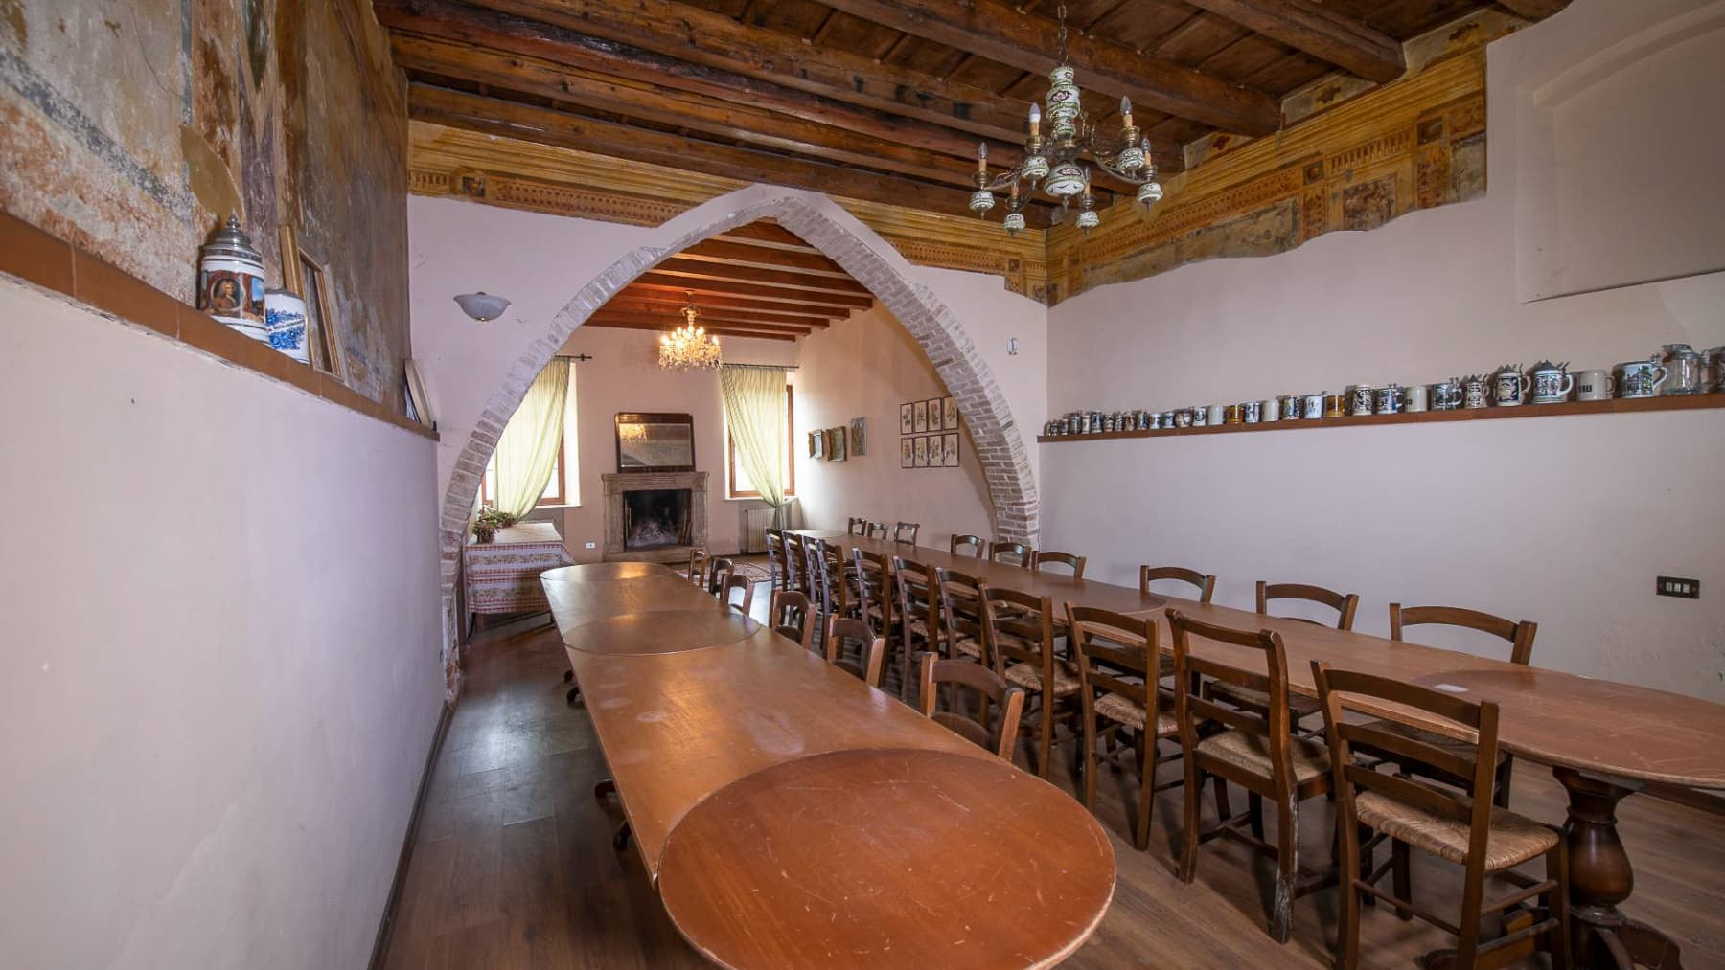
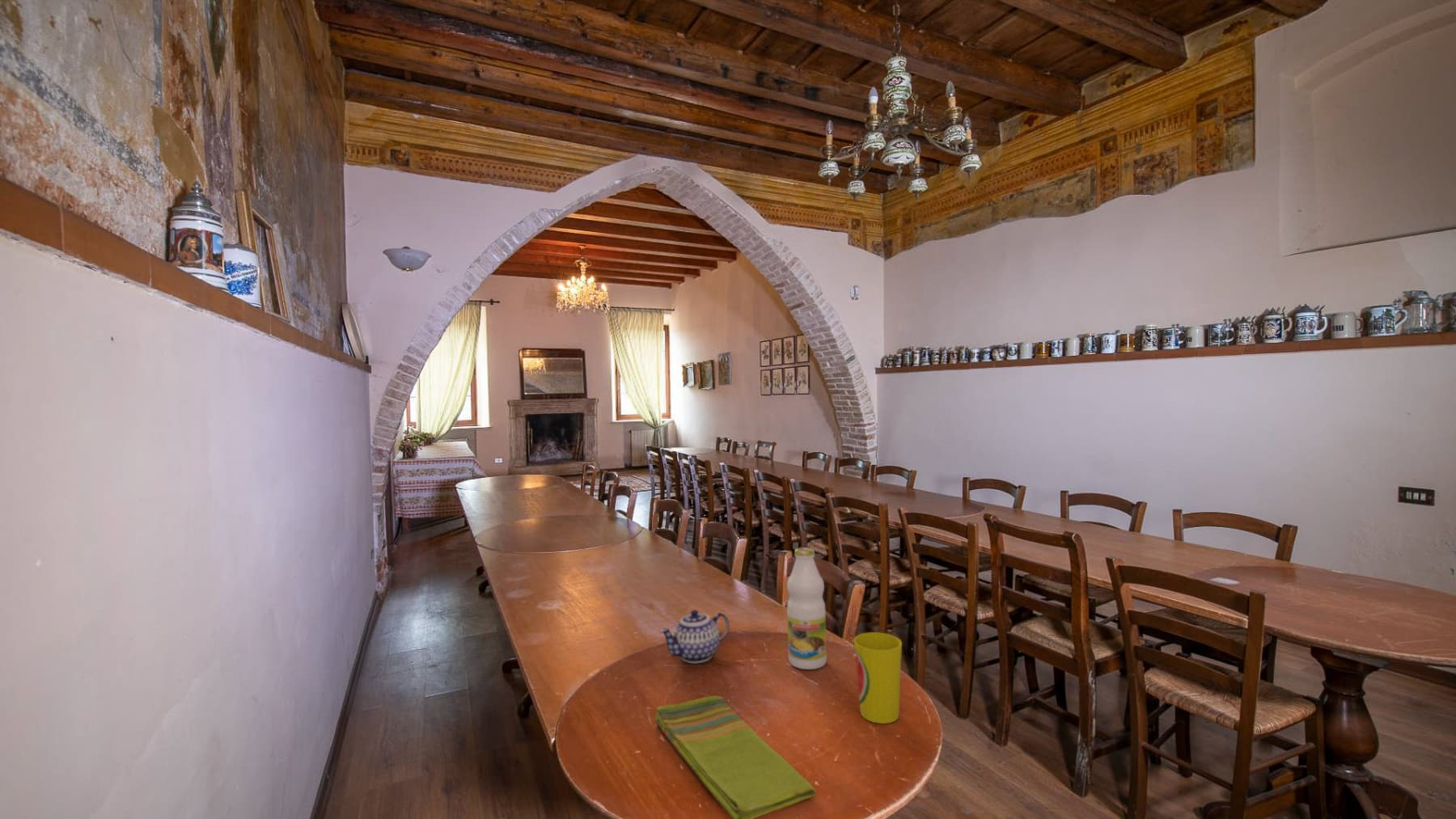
+ bottle (806, 606)
+ cup (878, 678)
+ dish towel (726, 746)
+ teapot (695, 633)
